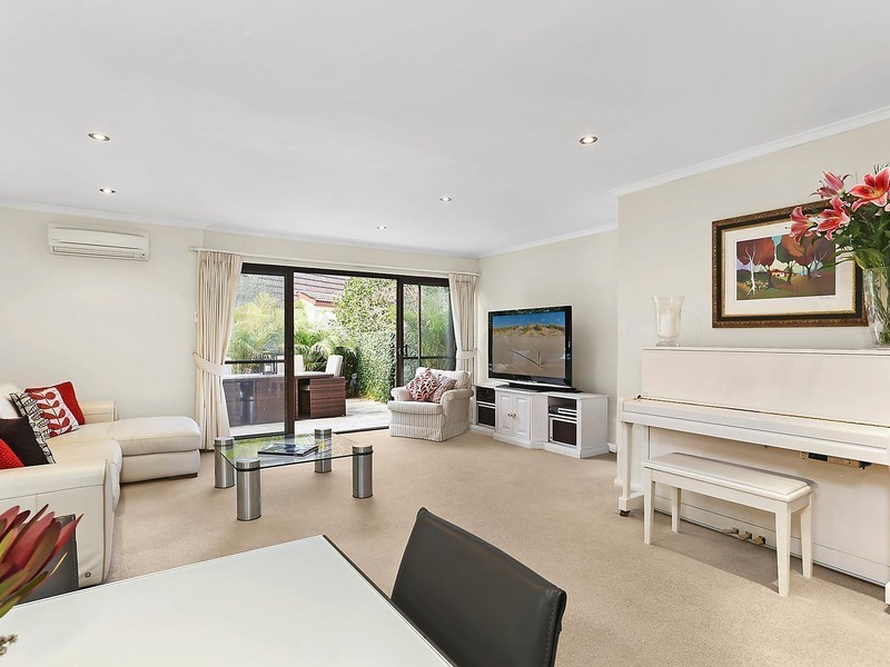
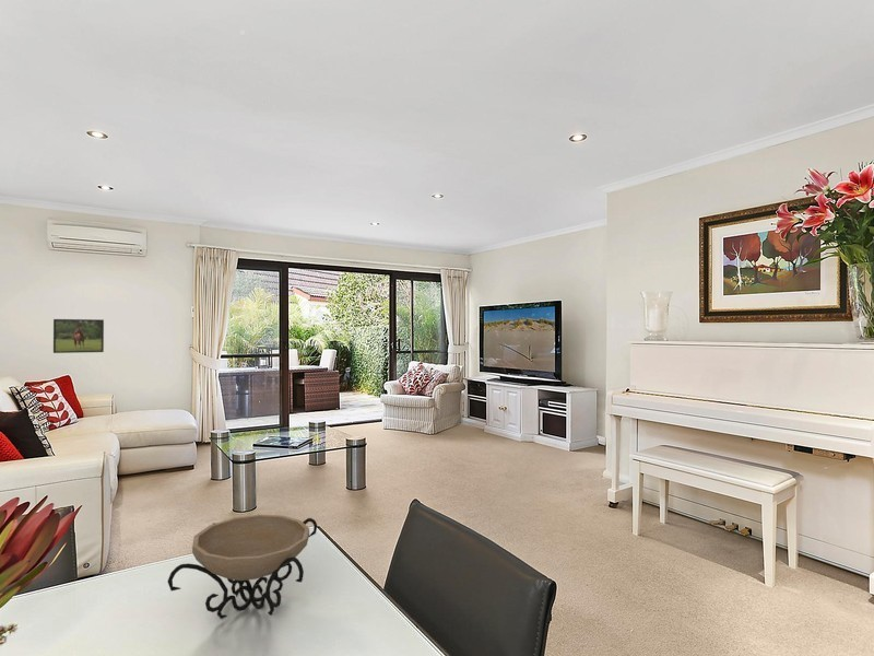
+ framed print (79, 336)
+ decorative bowl (251, 570)
